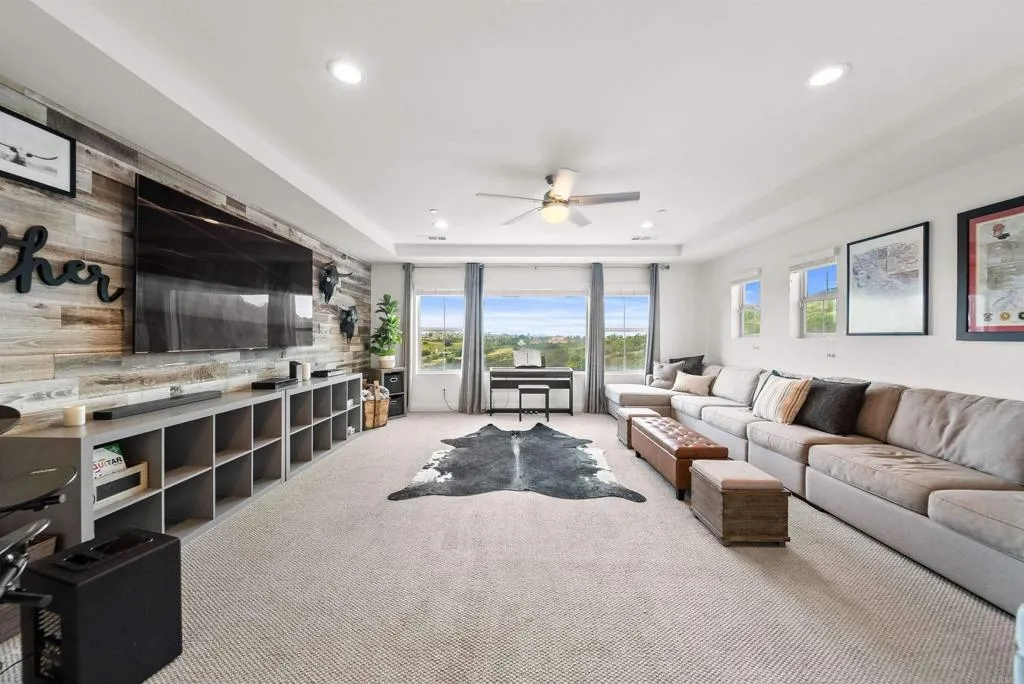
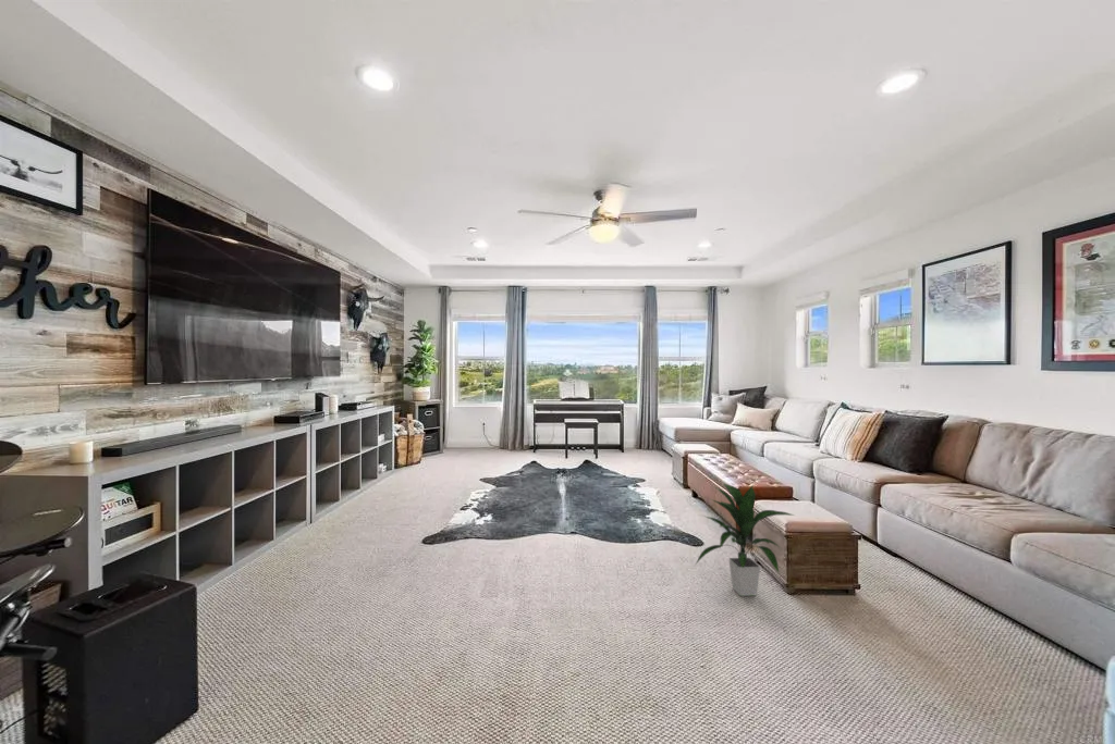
+ indoor plant (739, 535)
